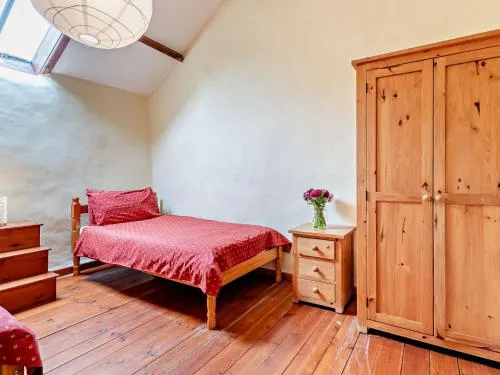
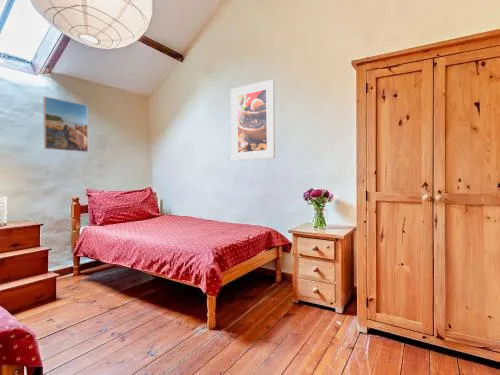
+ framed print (66, 125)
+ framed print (251, 122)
